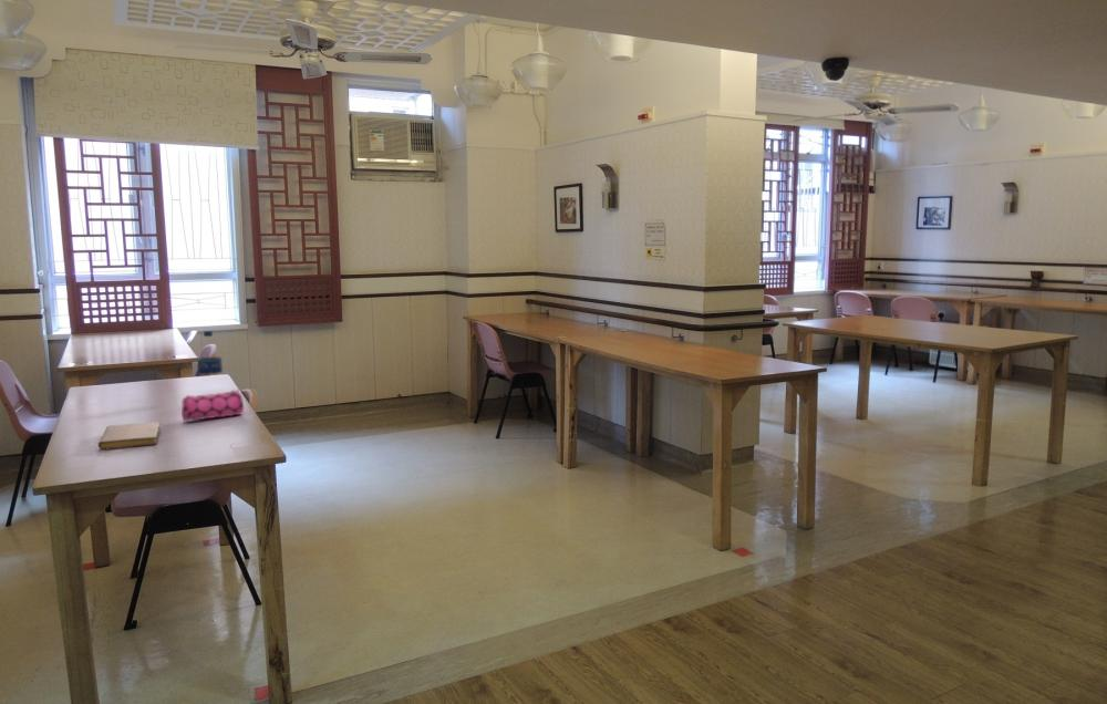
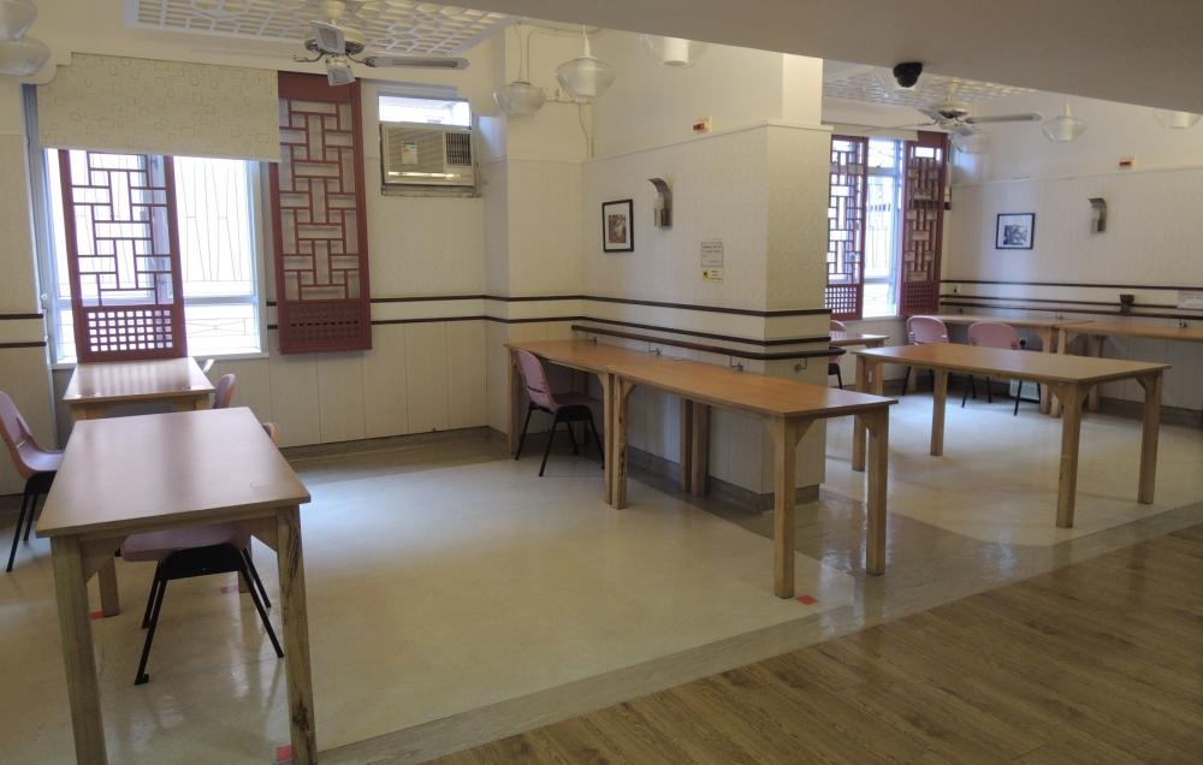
- water bottle (209, 363)
- pencil case (211, 404)
- notebook (131, 434)
